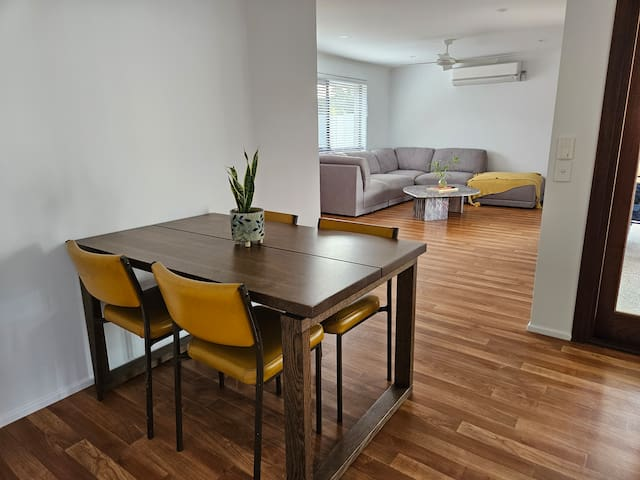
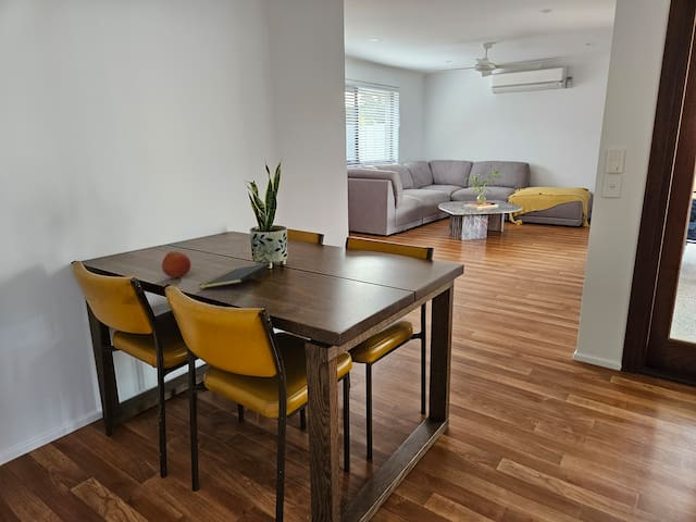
+ fruit (176, 264)
+ notepad (236, 275)
